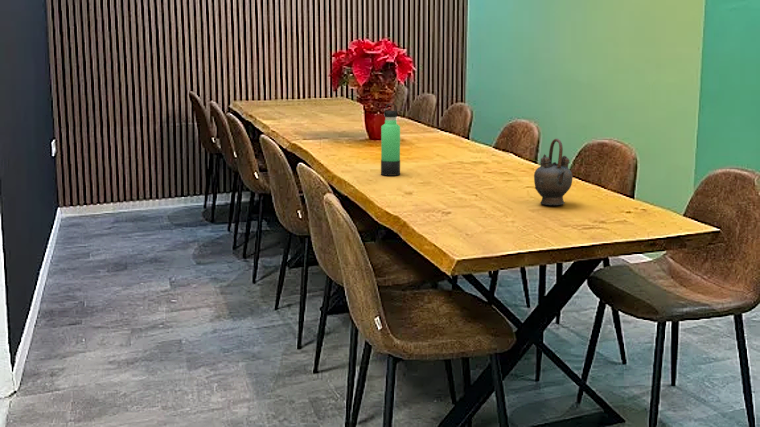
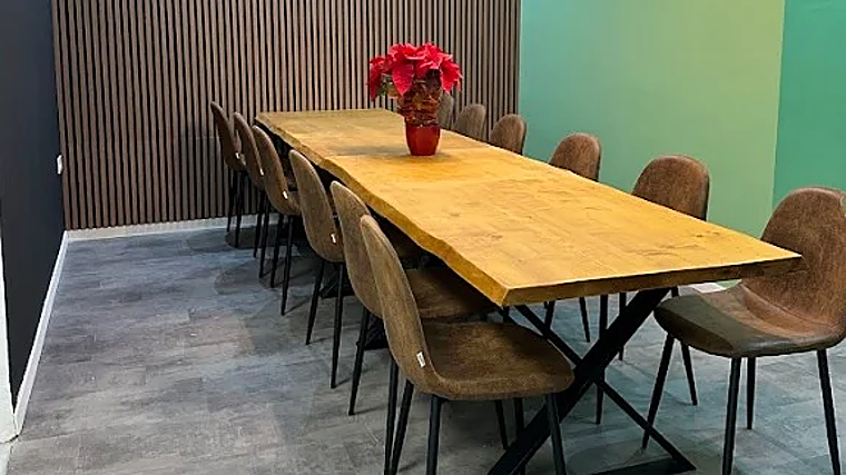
- teapot (555, 172)
- thermos bottle (390, 139)
